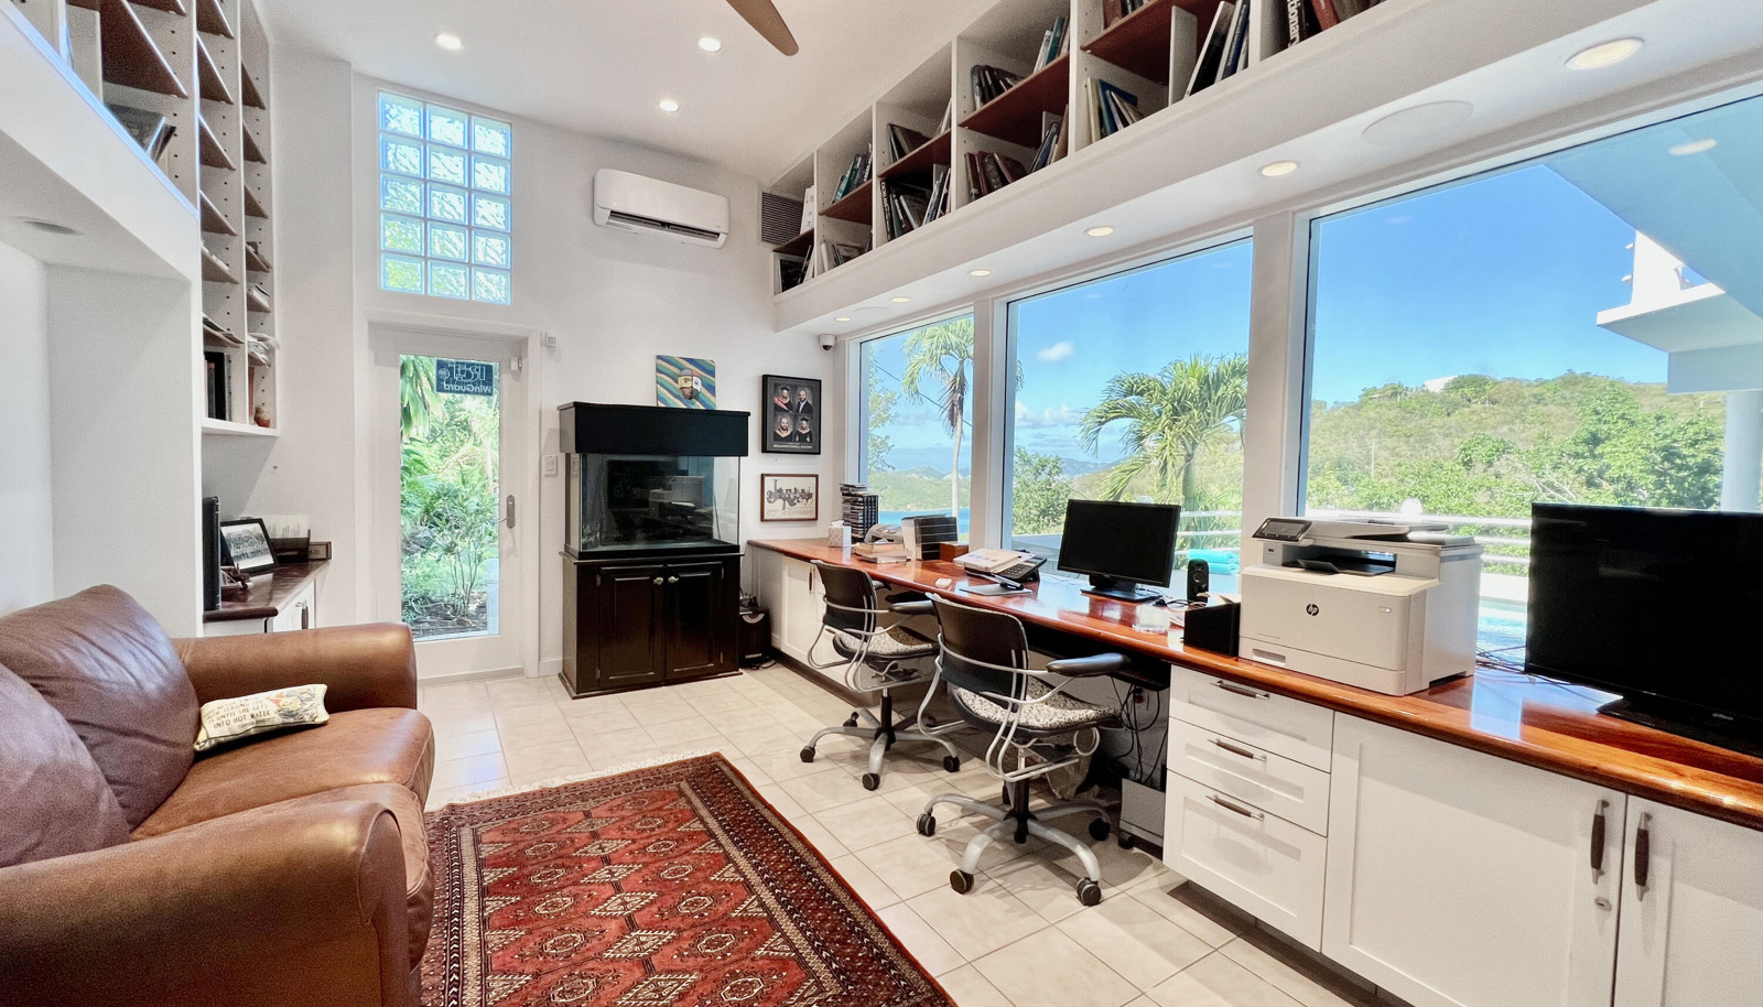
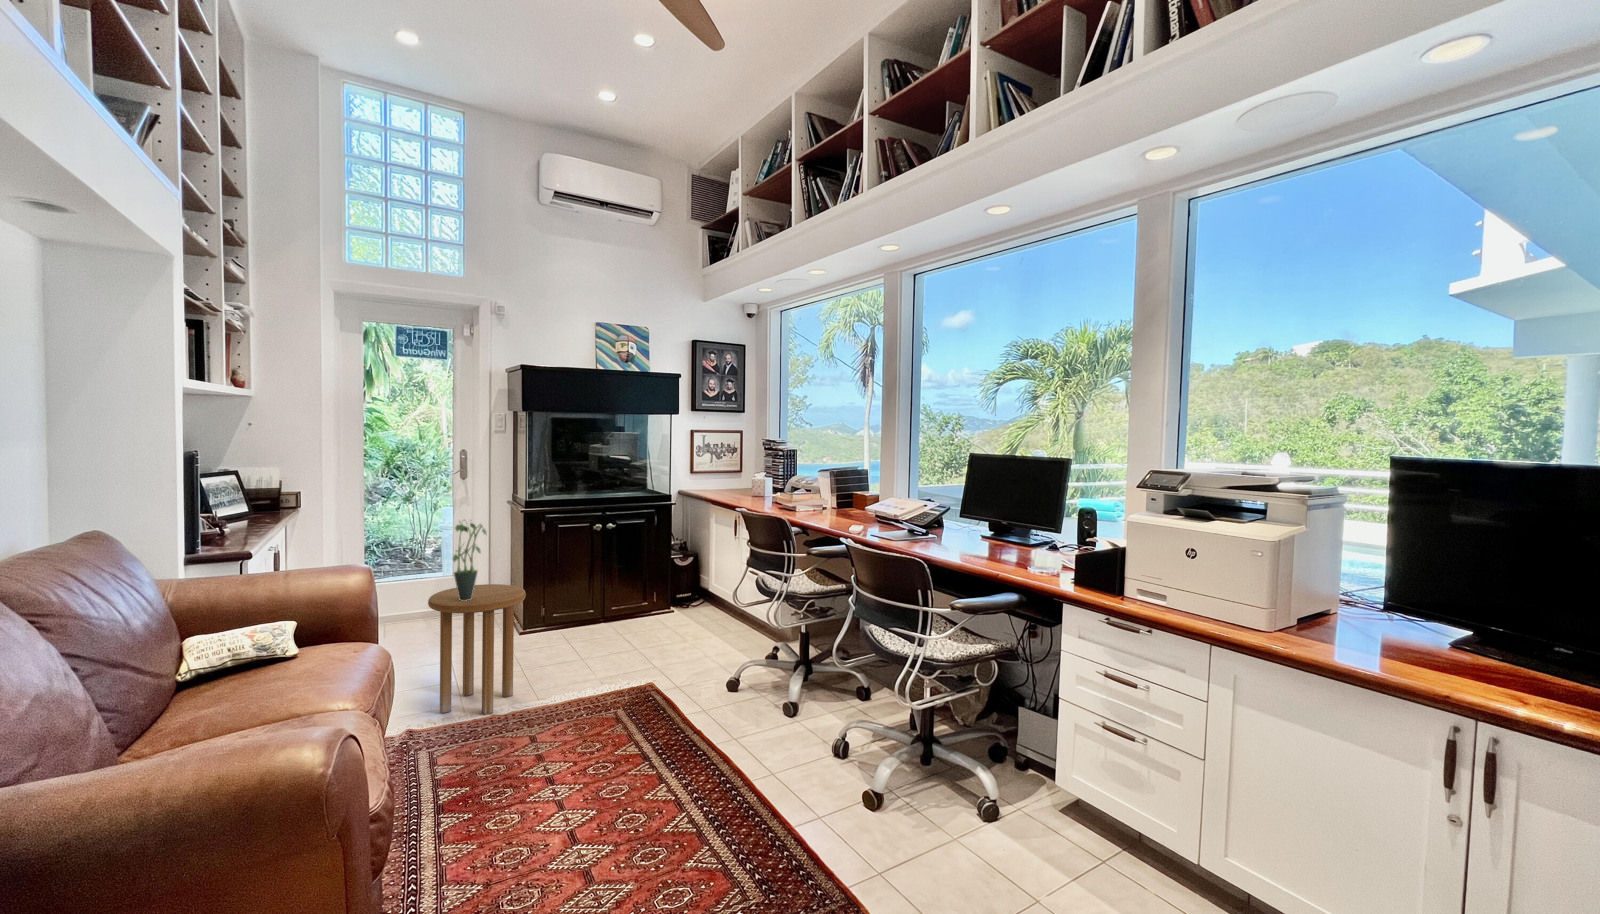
+ side table (473, 648)
+ potted plant (469, 558)
